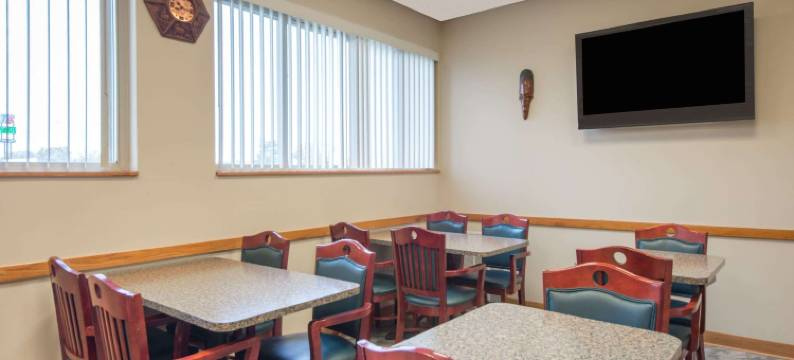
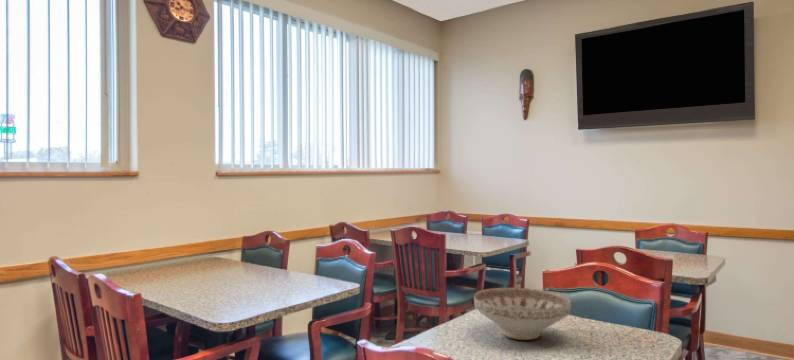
+ decorative bowl (521, 315)
